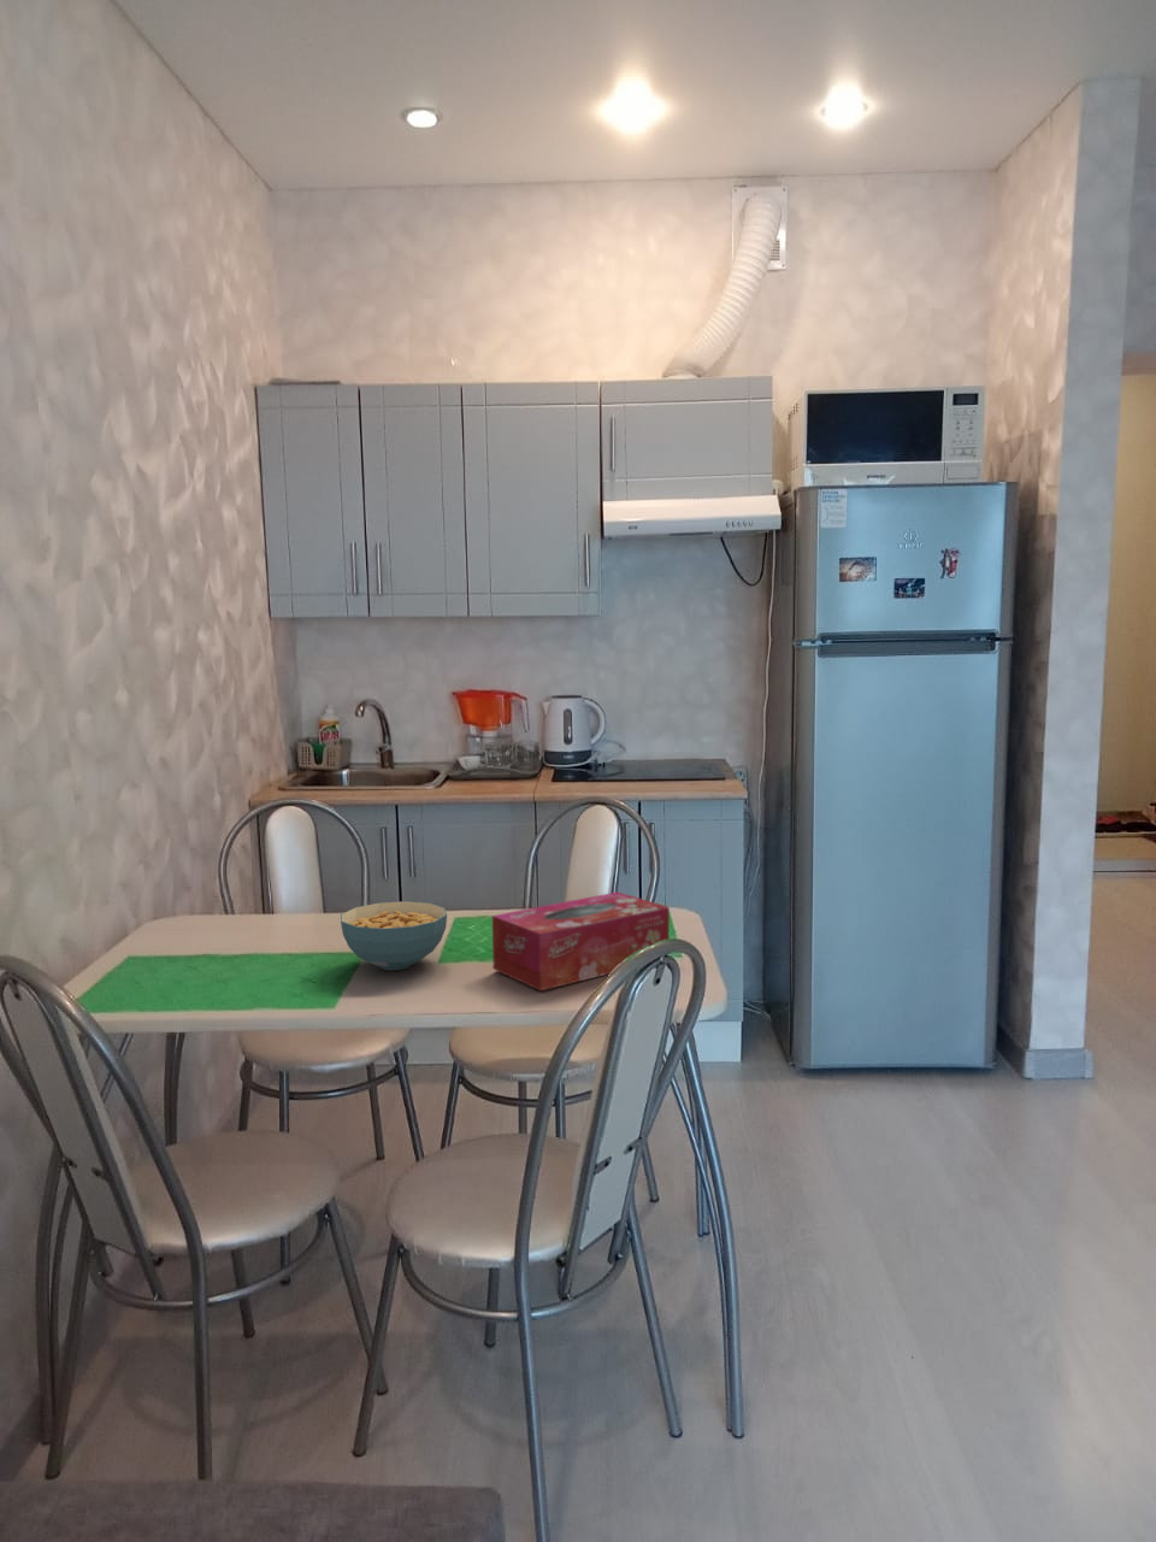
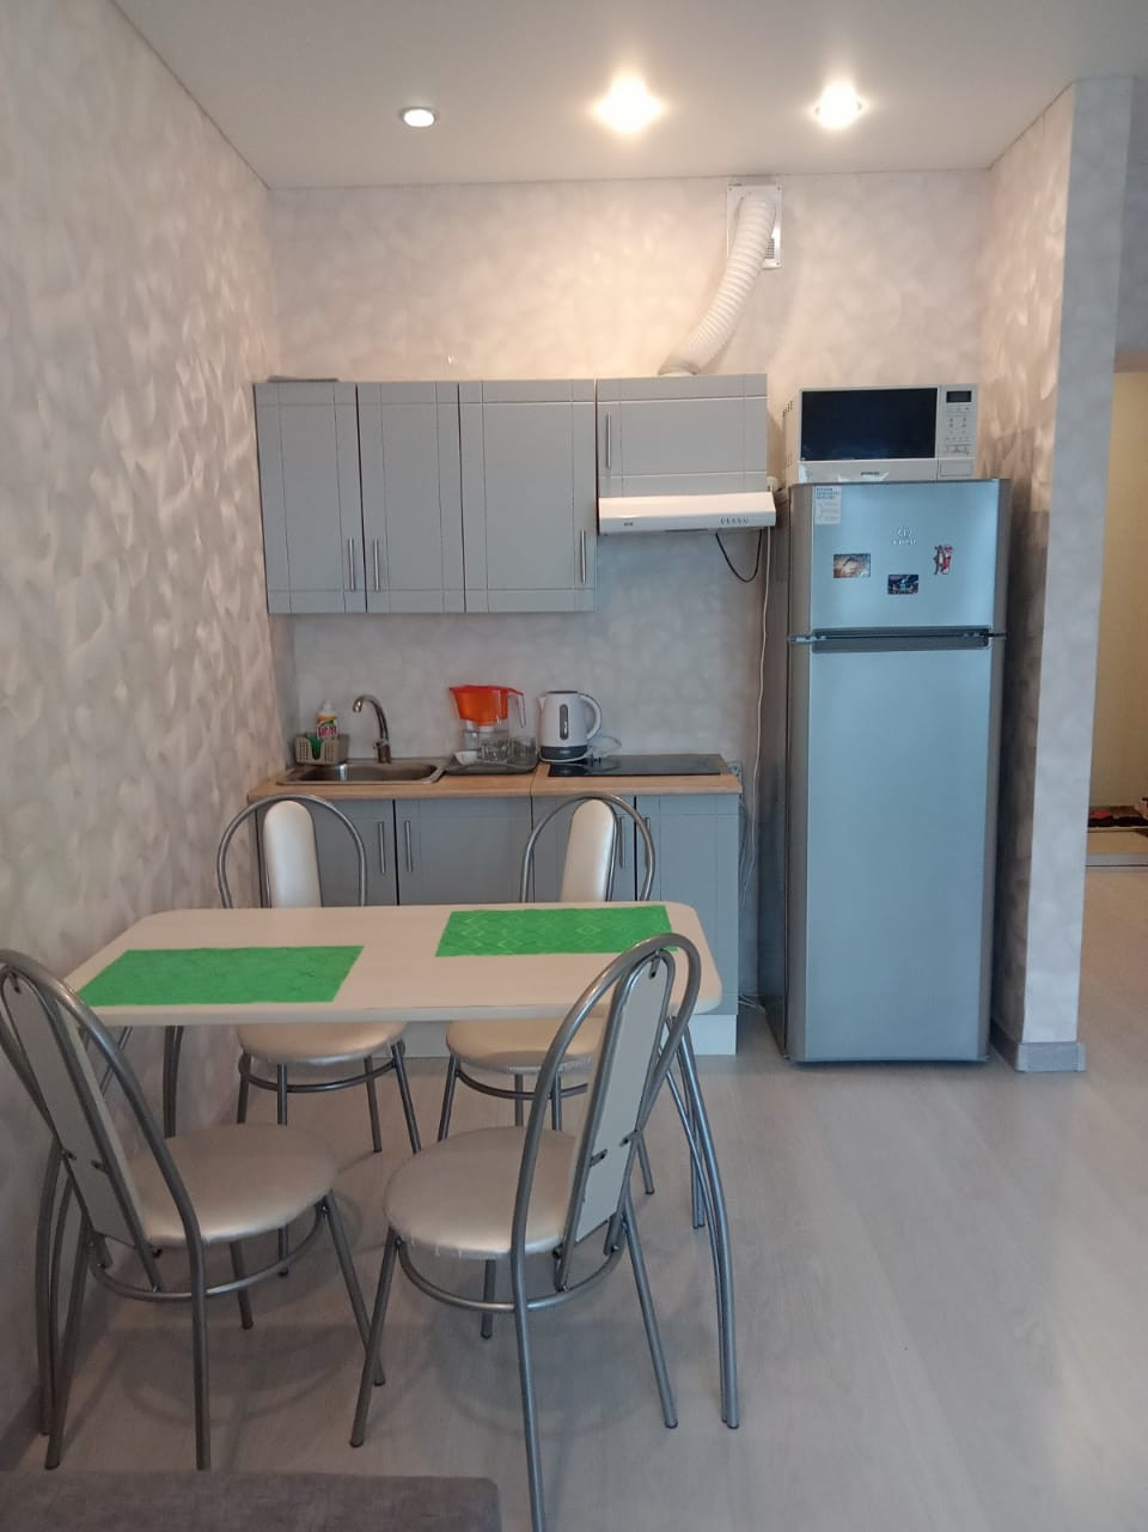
- tissue box (582, 937)
- cereal bowl (393, 940)
